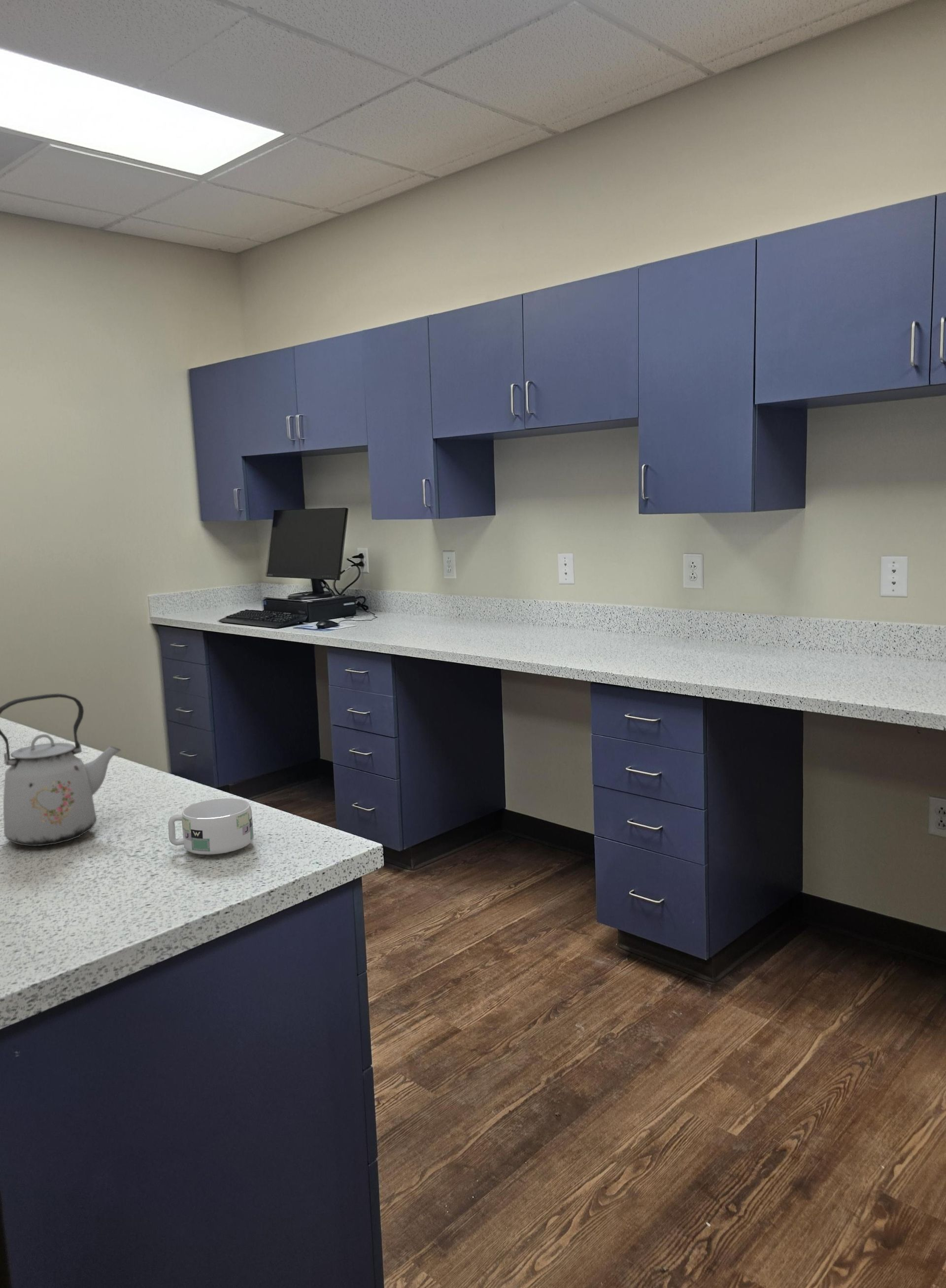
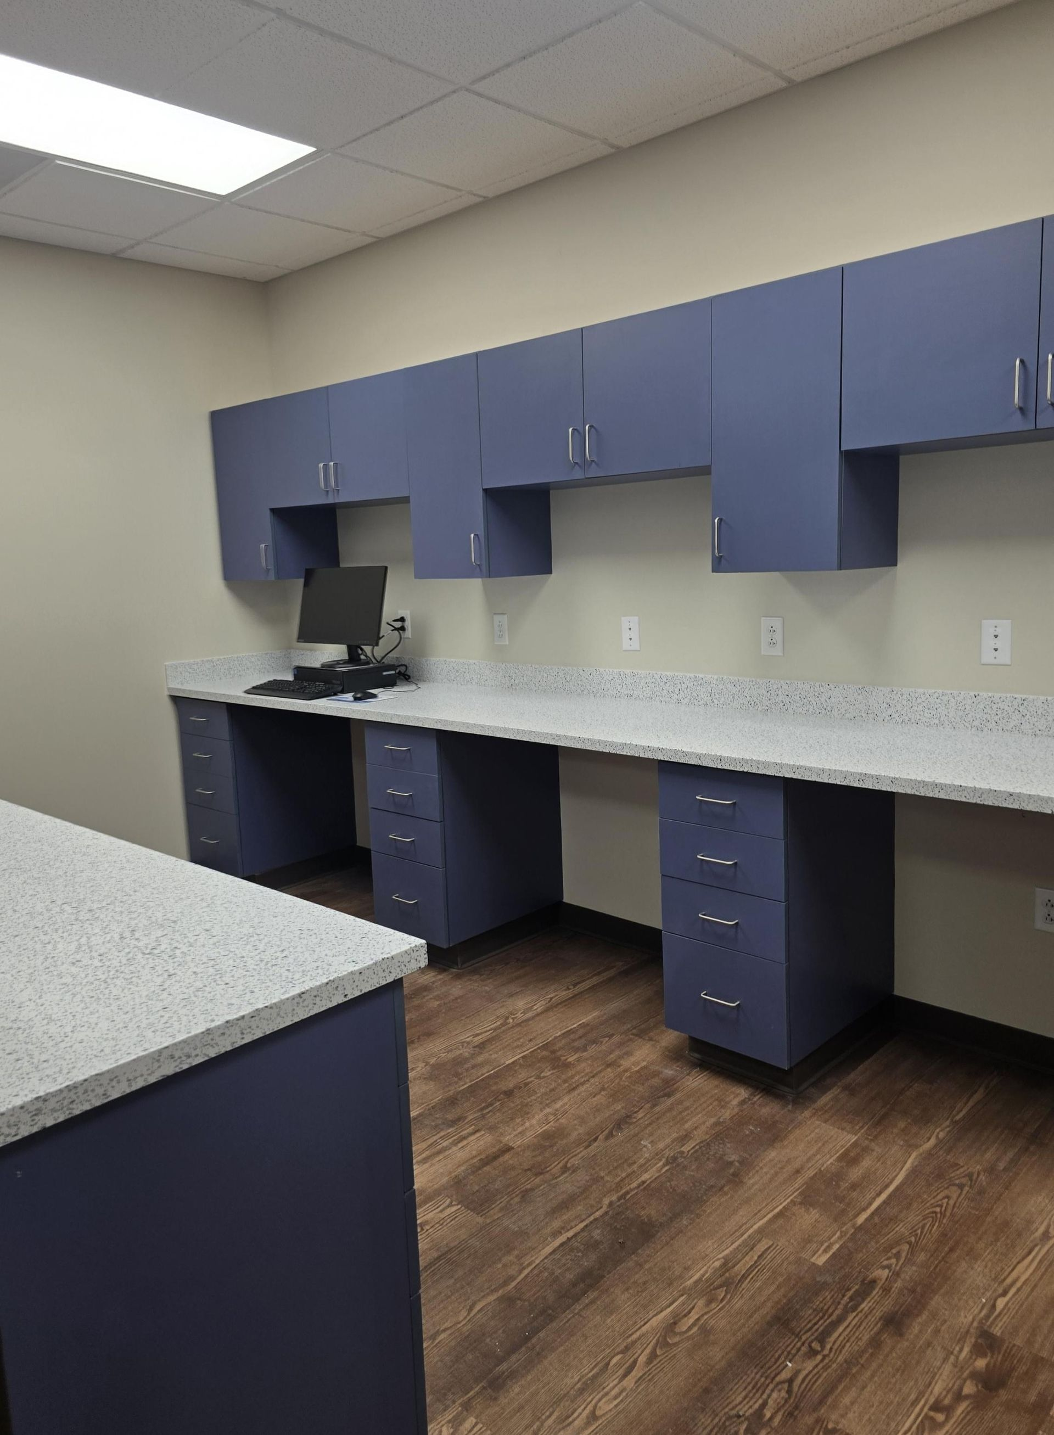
- kettle (62, 764)
- mug (211, 828)
